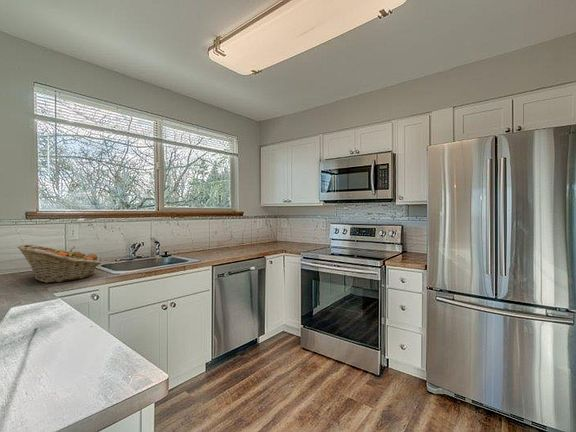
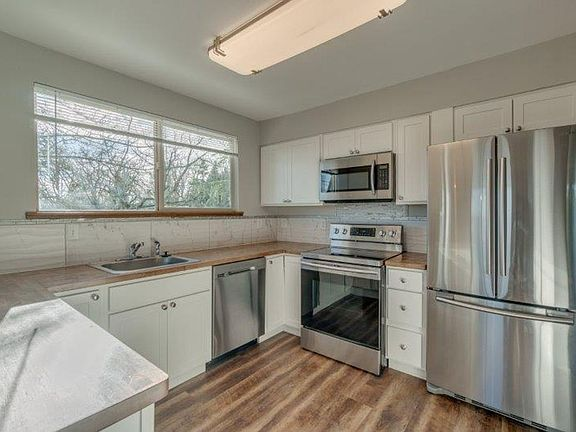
- fruit basket (61, 260)
